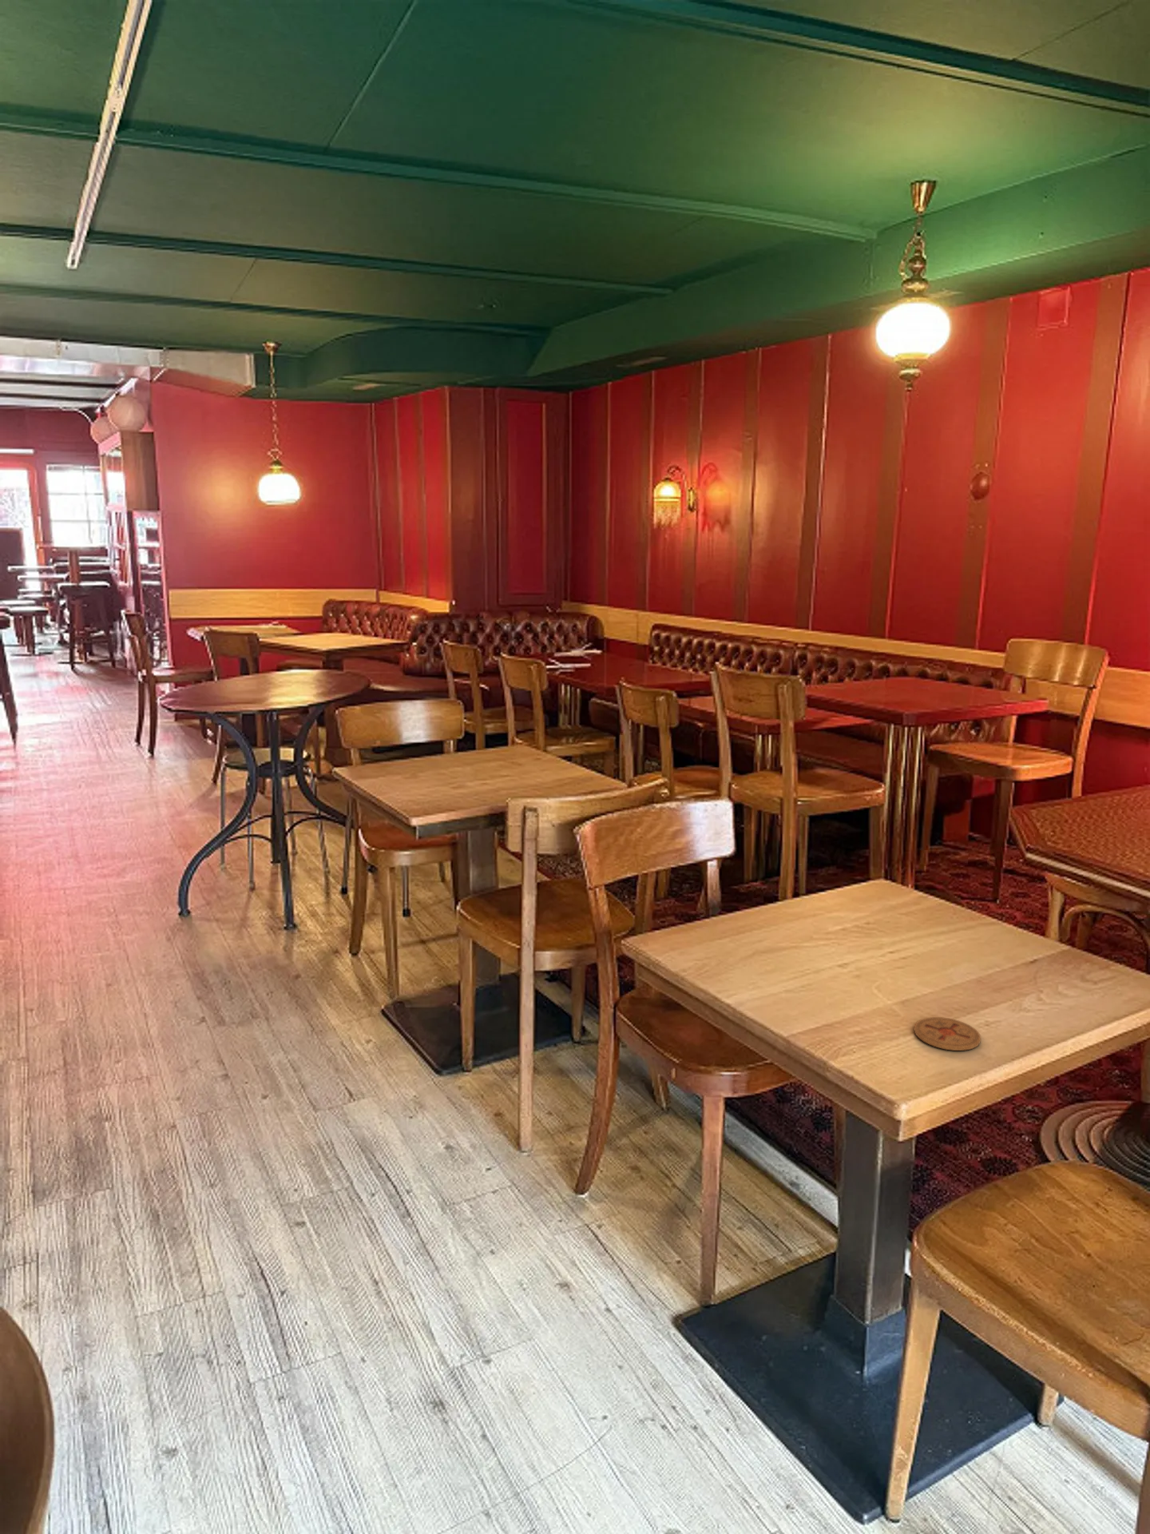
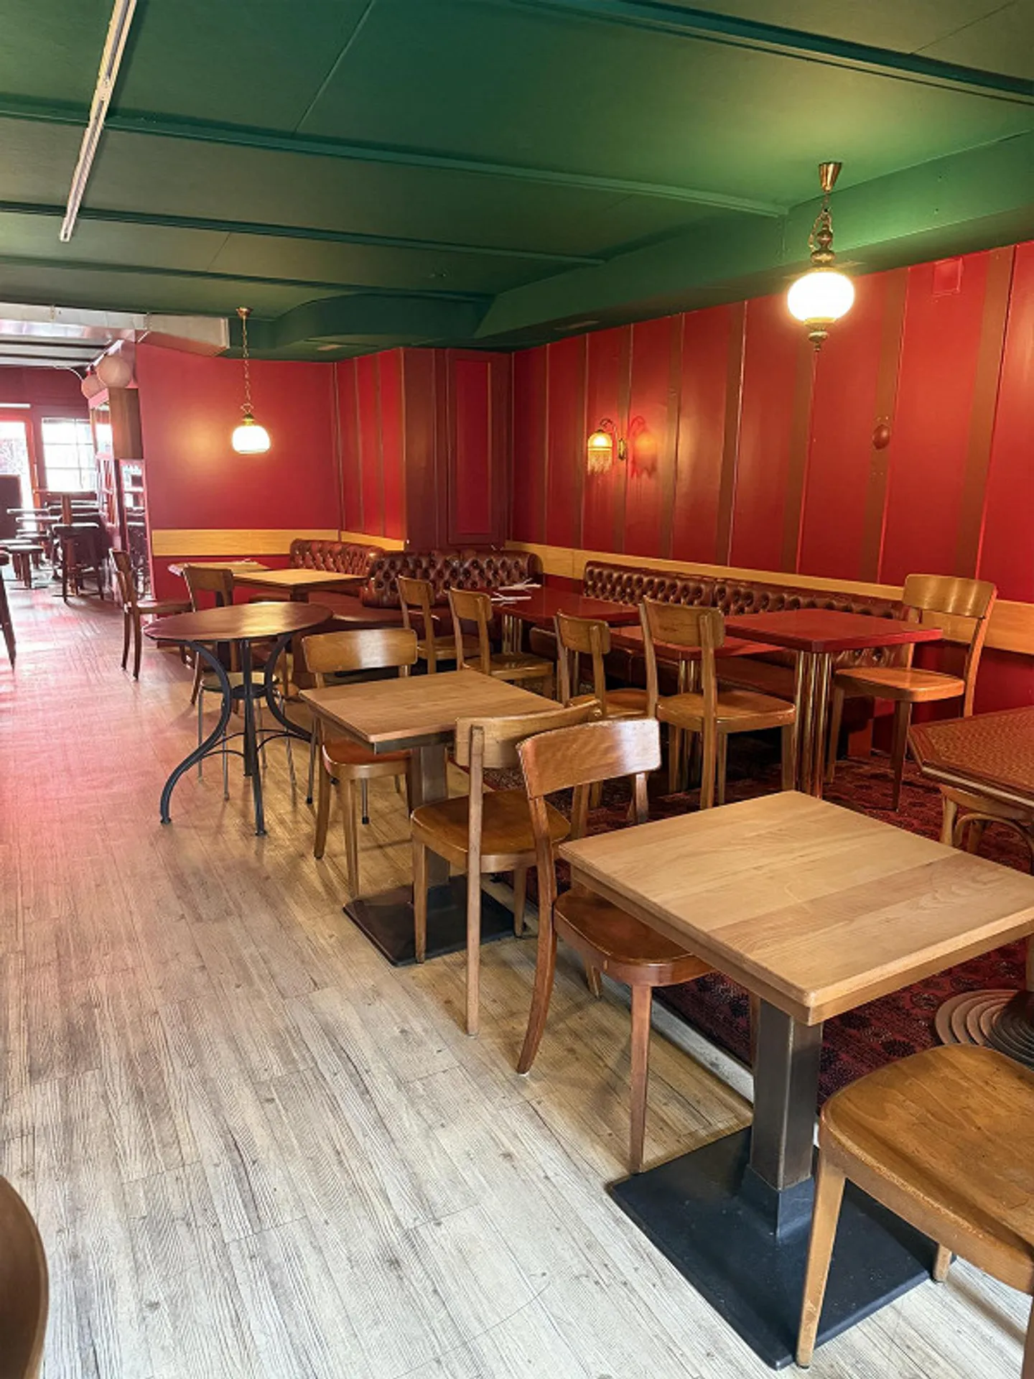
- coaster (946, 1033)
